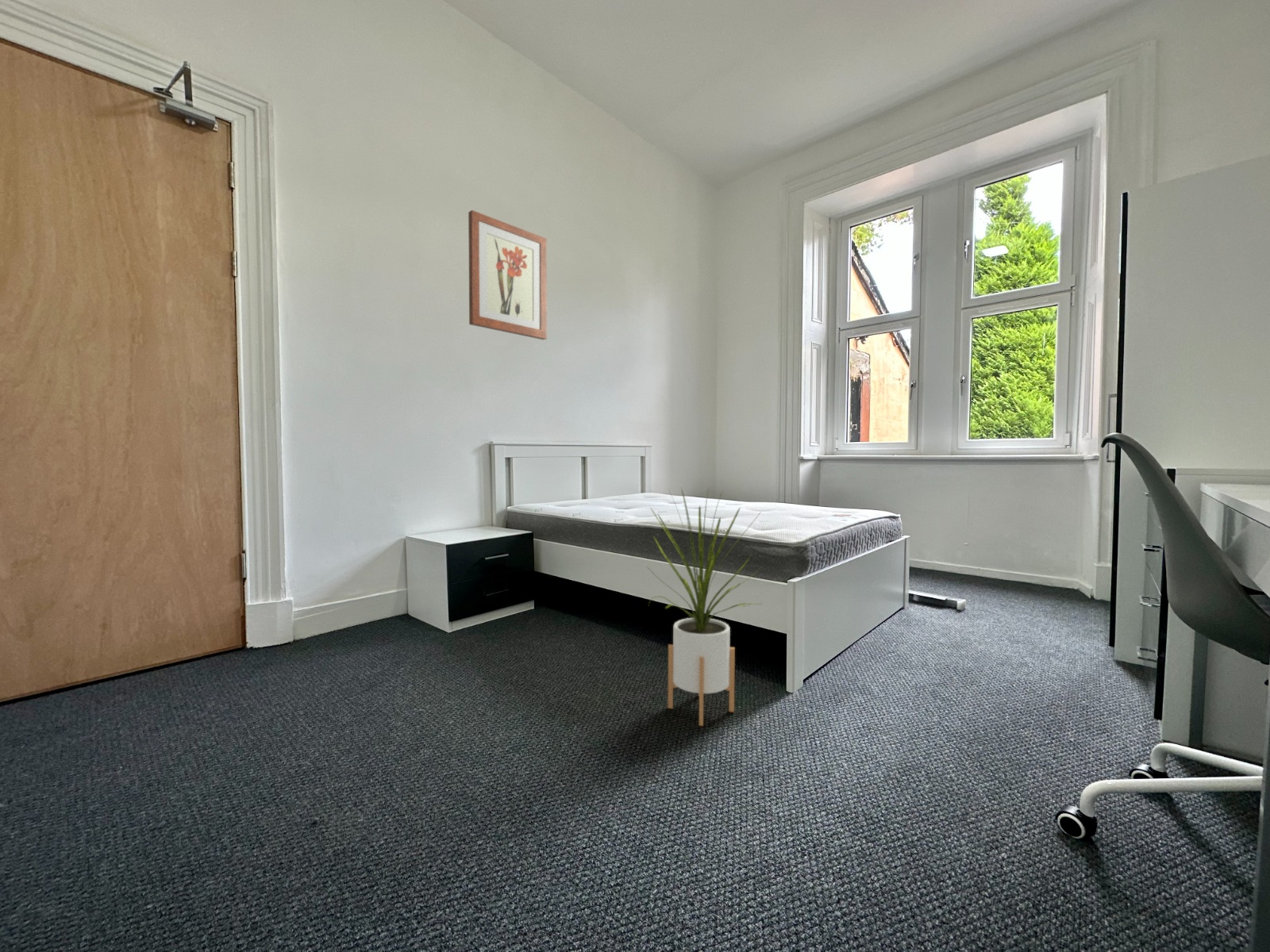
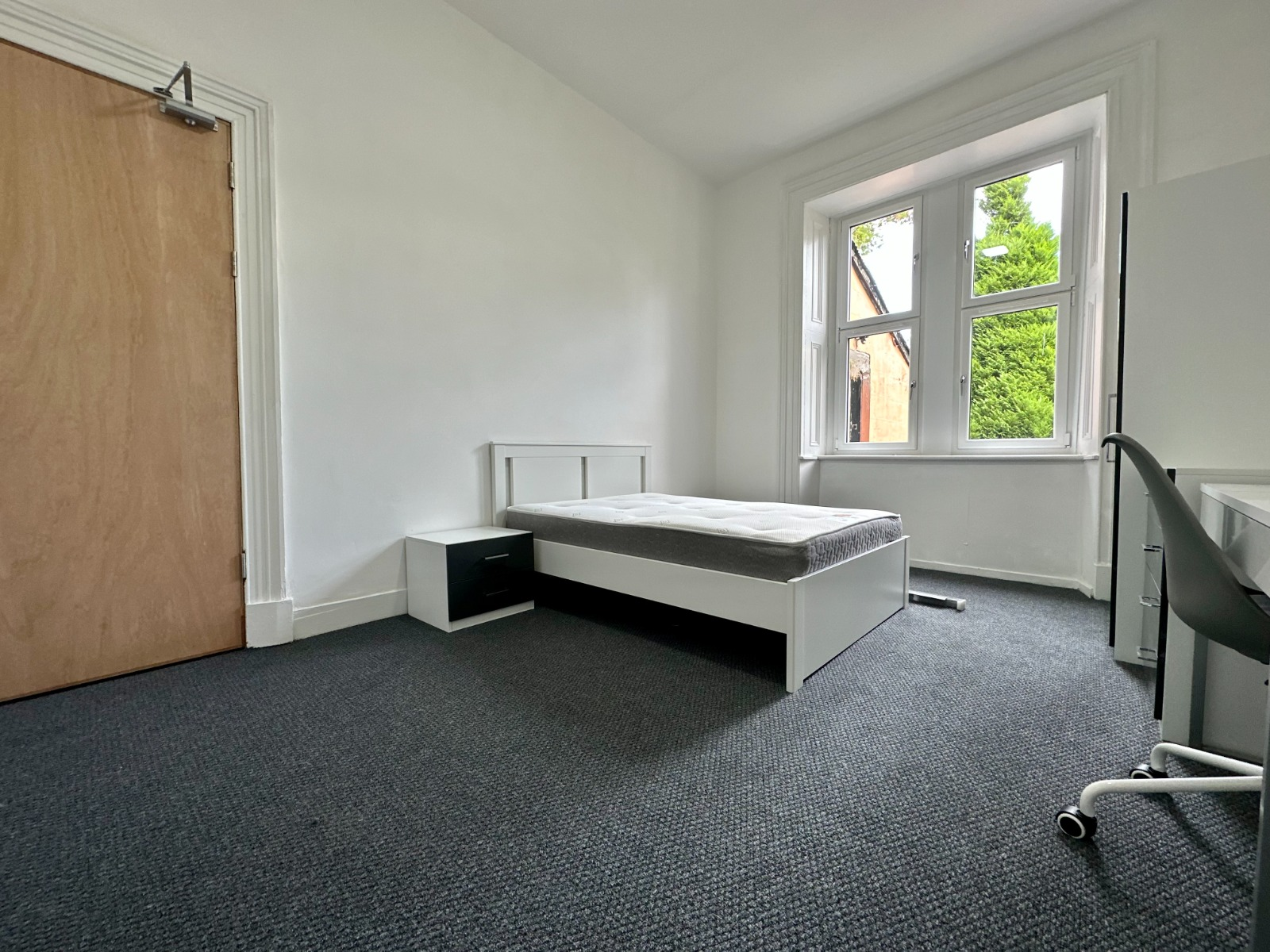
- wall art (510, 279)
- house plant (704, 600)
